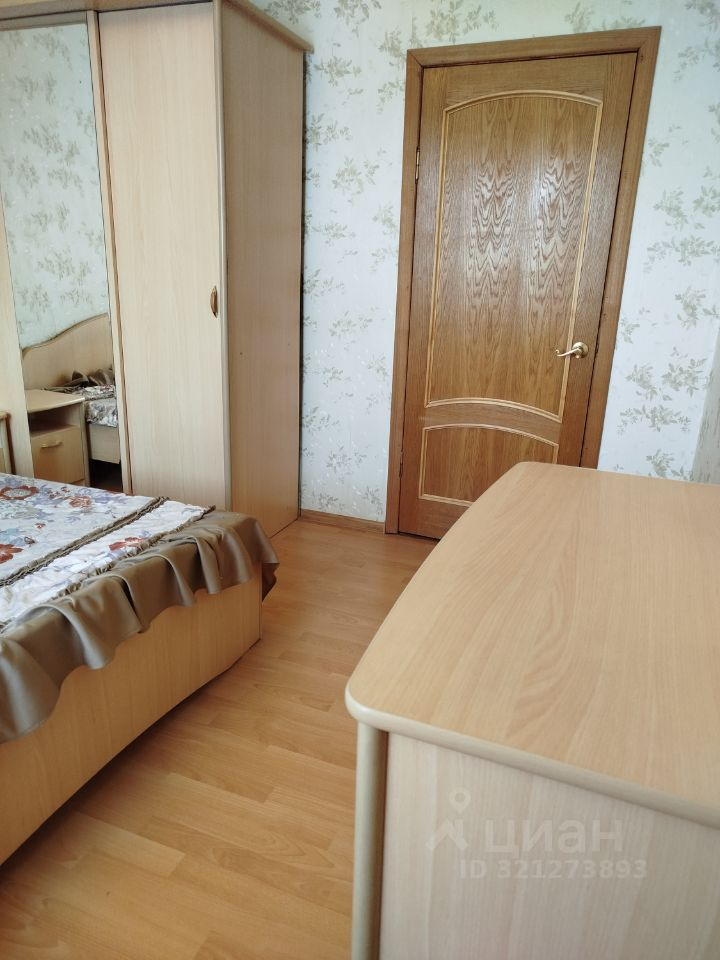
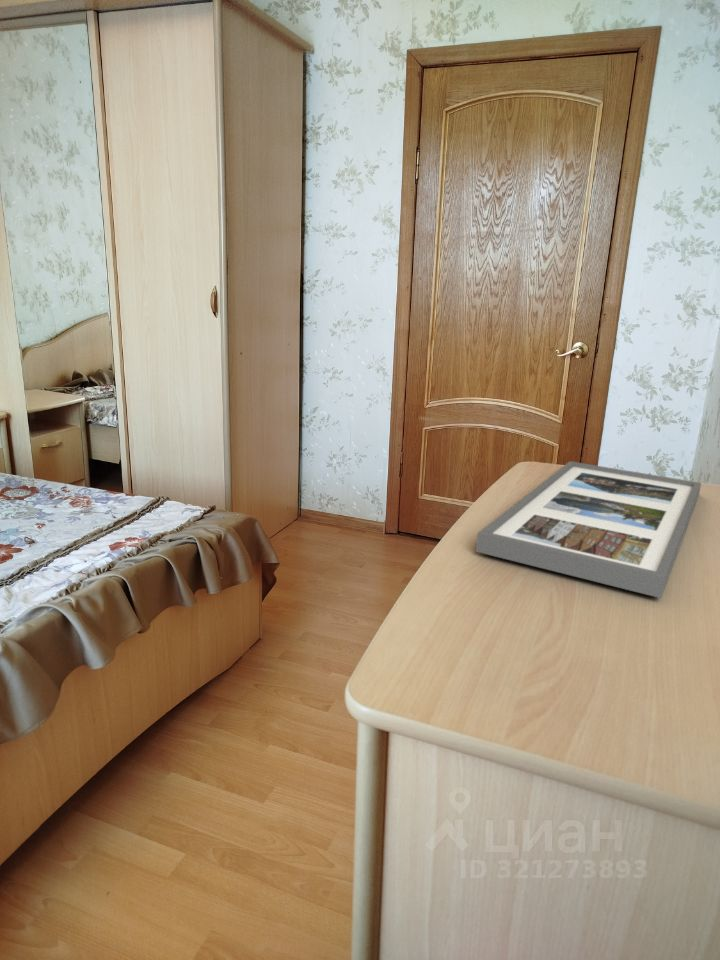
+ photo frame (603, 512)
